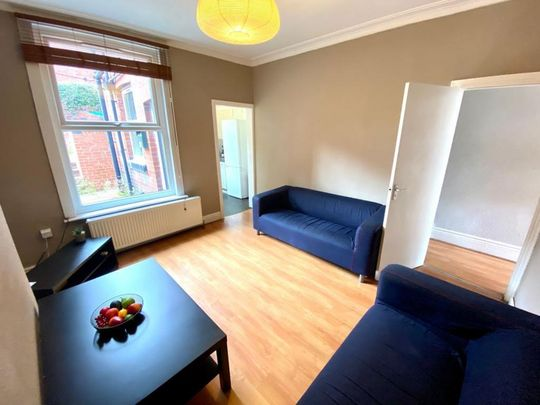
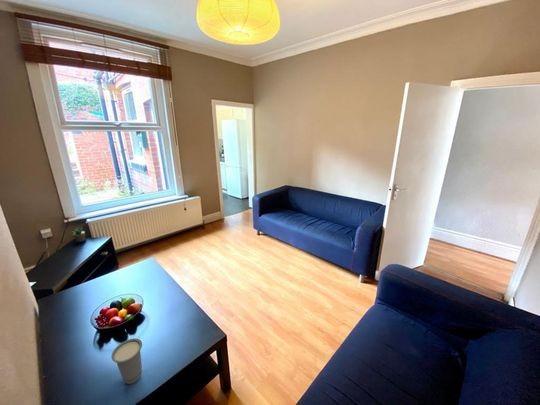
+ cup (130, 363)
